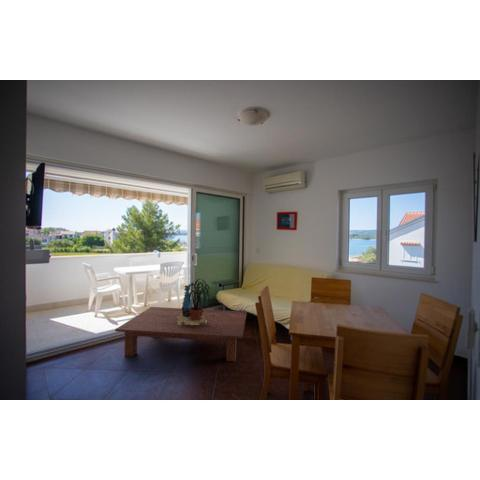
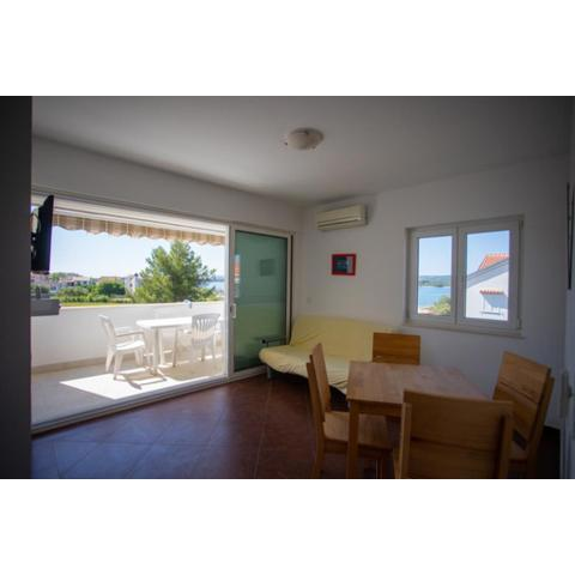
- coffee table (188, 332)
- potted plant (194, 300)
